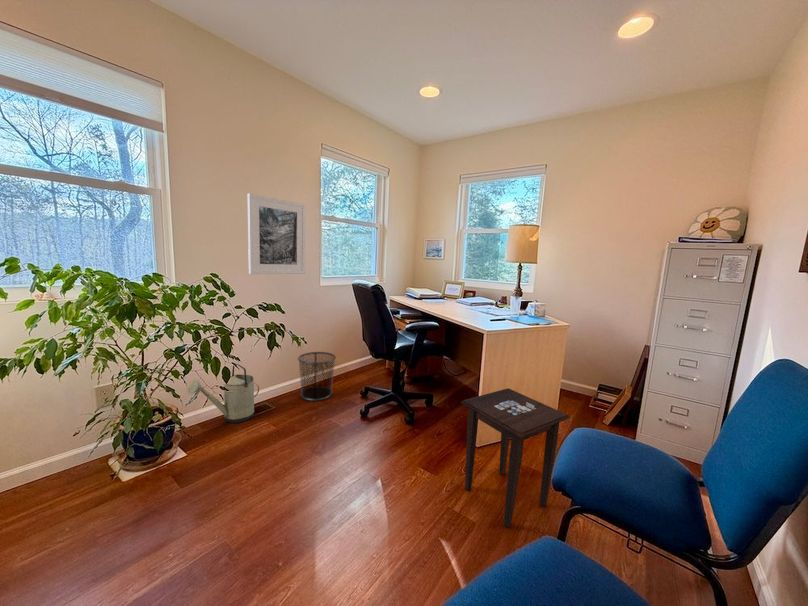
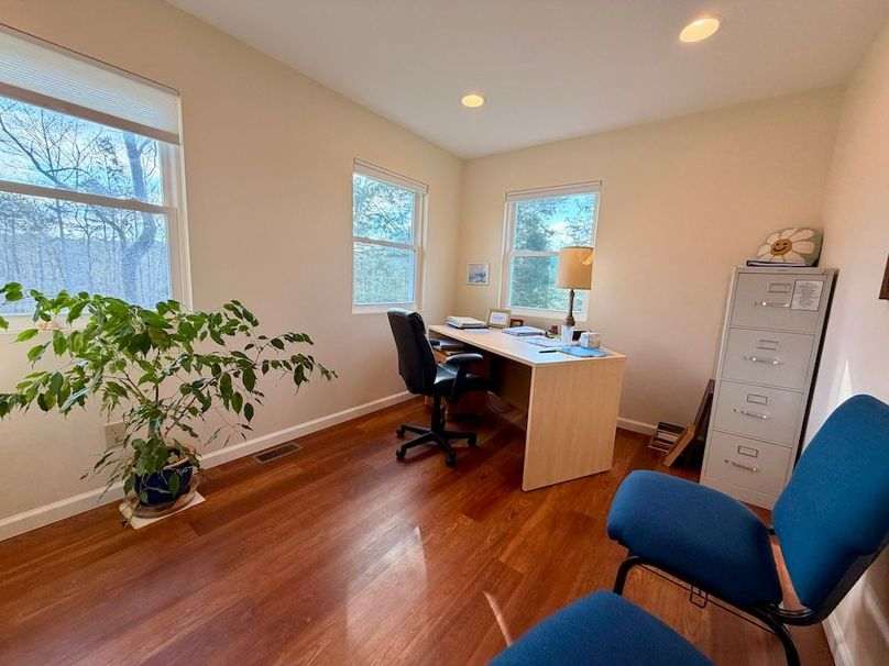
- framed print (278, 237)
- waste bin (317, 375)
- side table (510, 451)
- watering can (226, 394)
